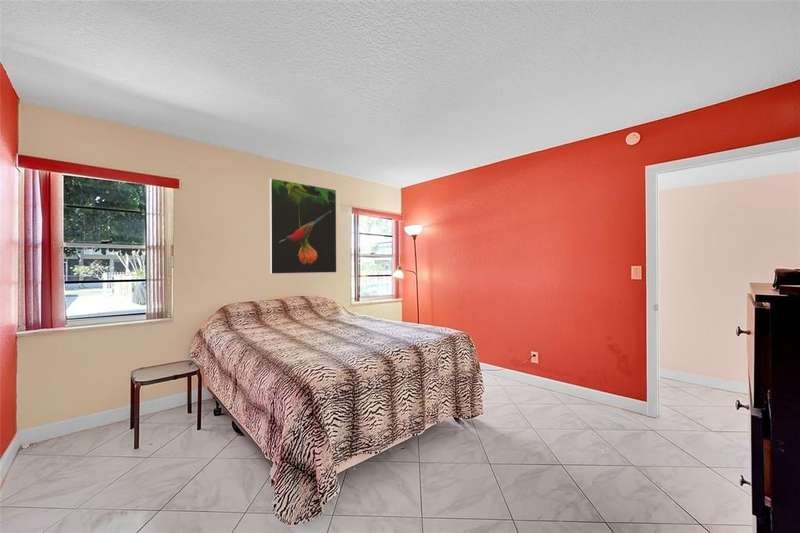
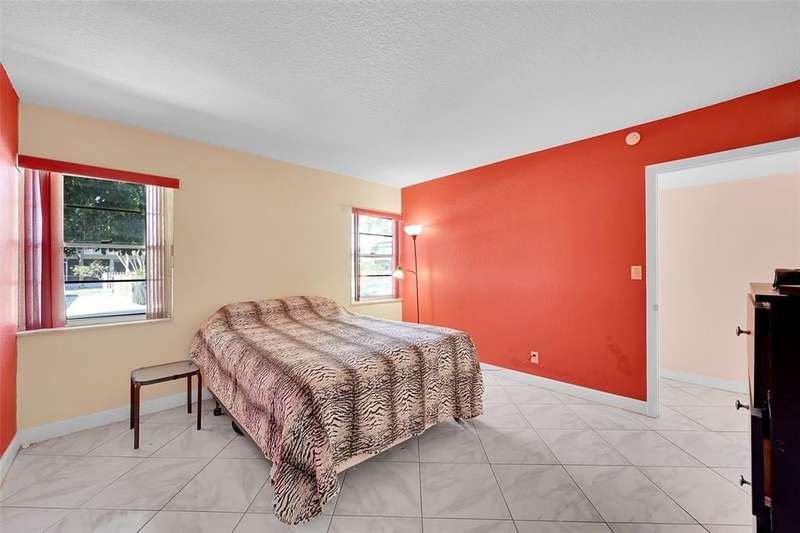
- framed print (305, 228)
